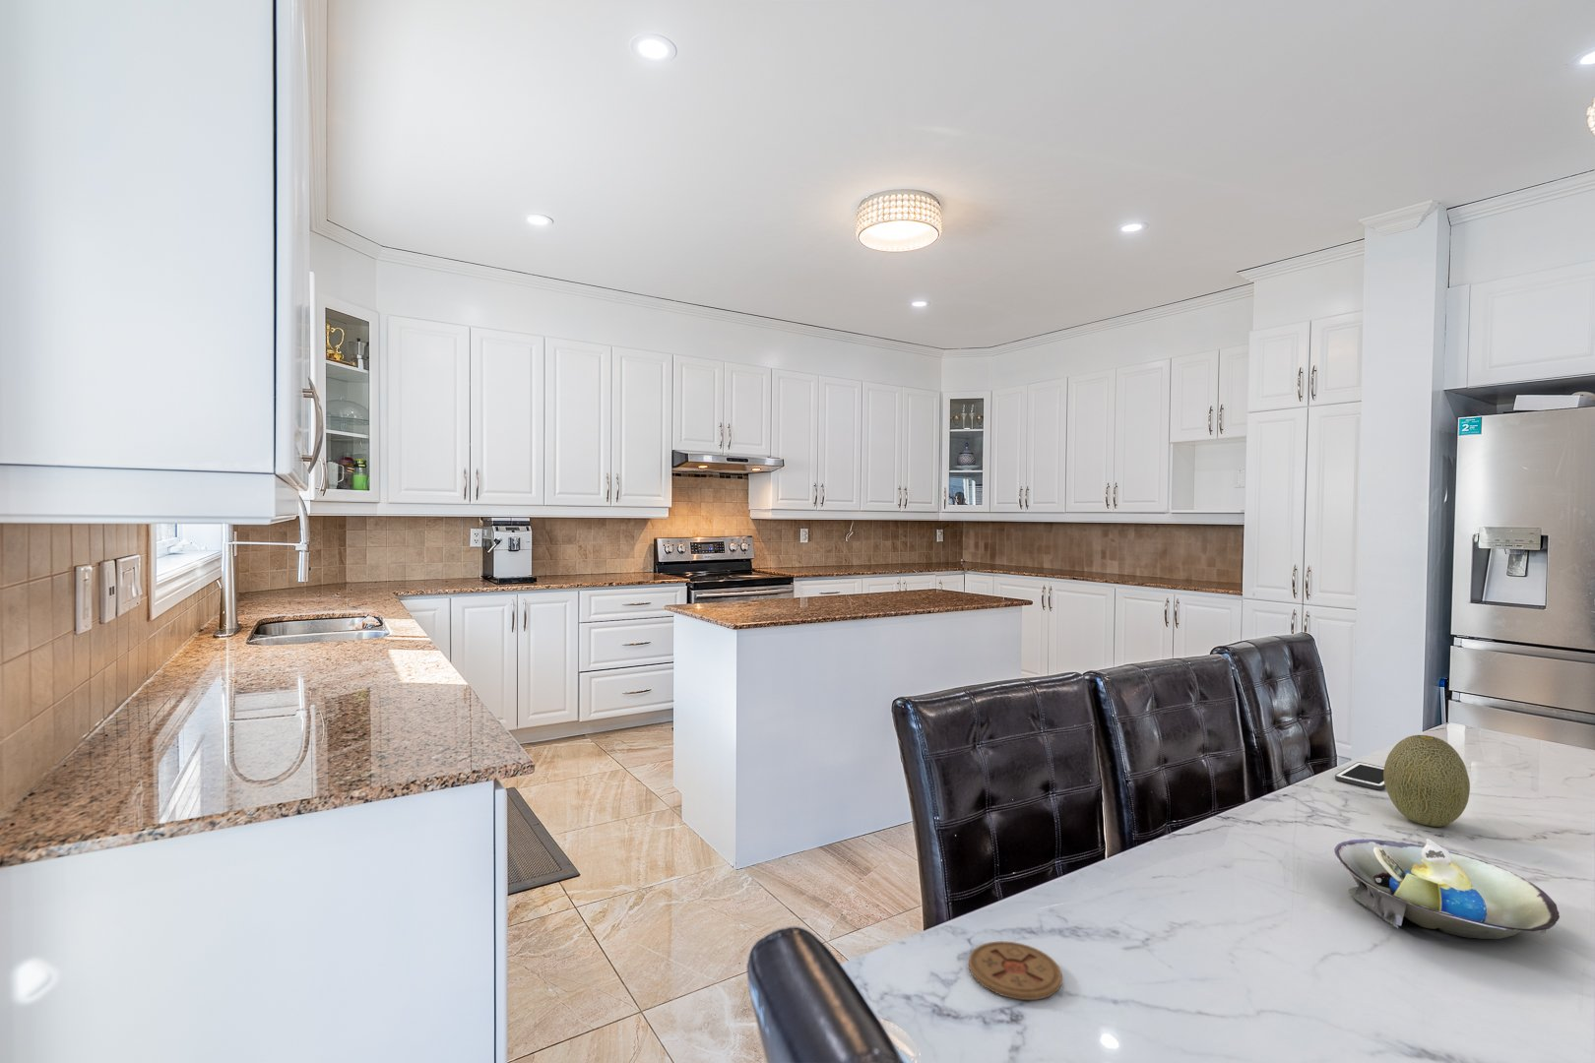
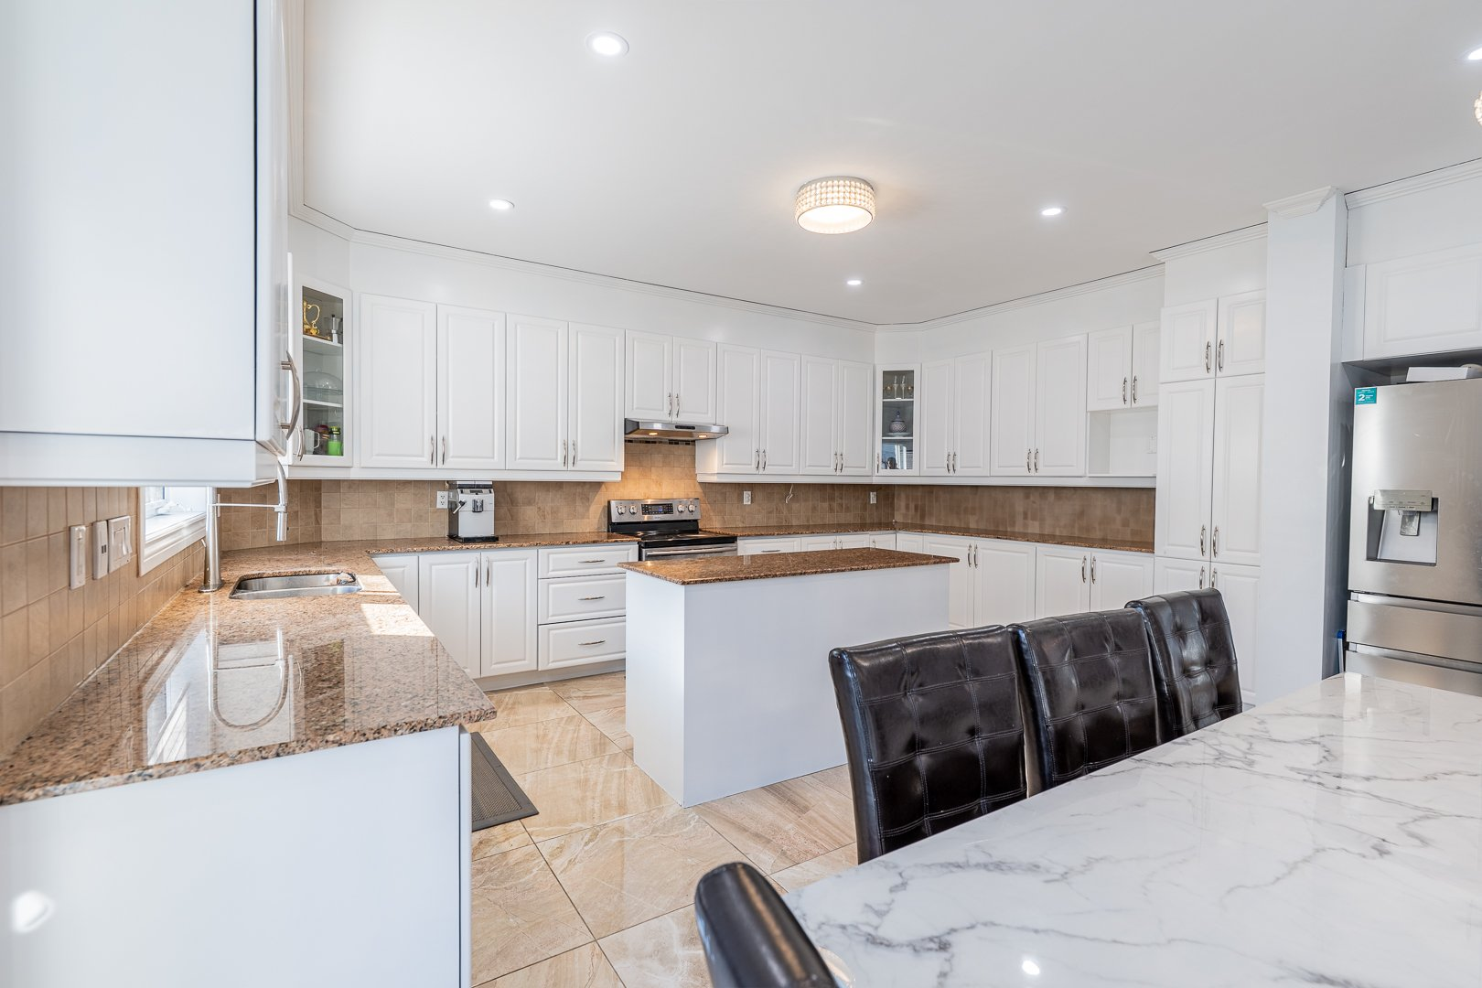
- decorative bowl (1429, 881)
- cell phone (1368, 776)
- fruit (1425, 778)
- coaster (1015, 968)
